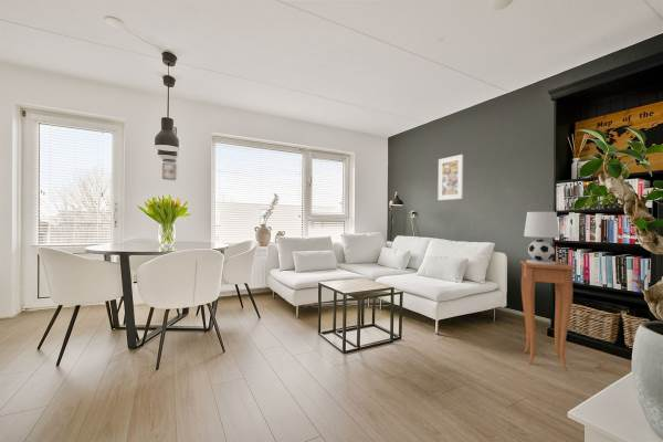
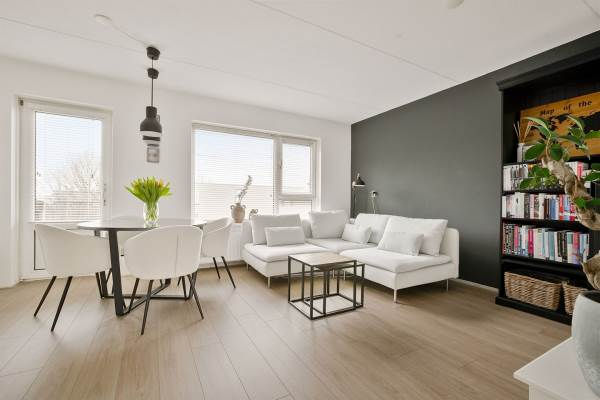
- side table (555, 312)
- table lamp (540, 236)
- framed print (450, 178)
